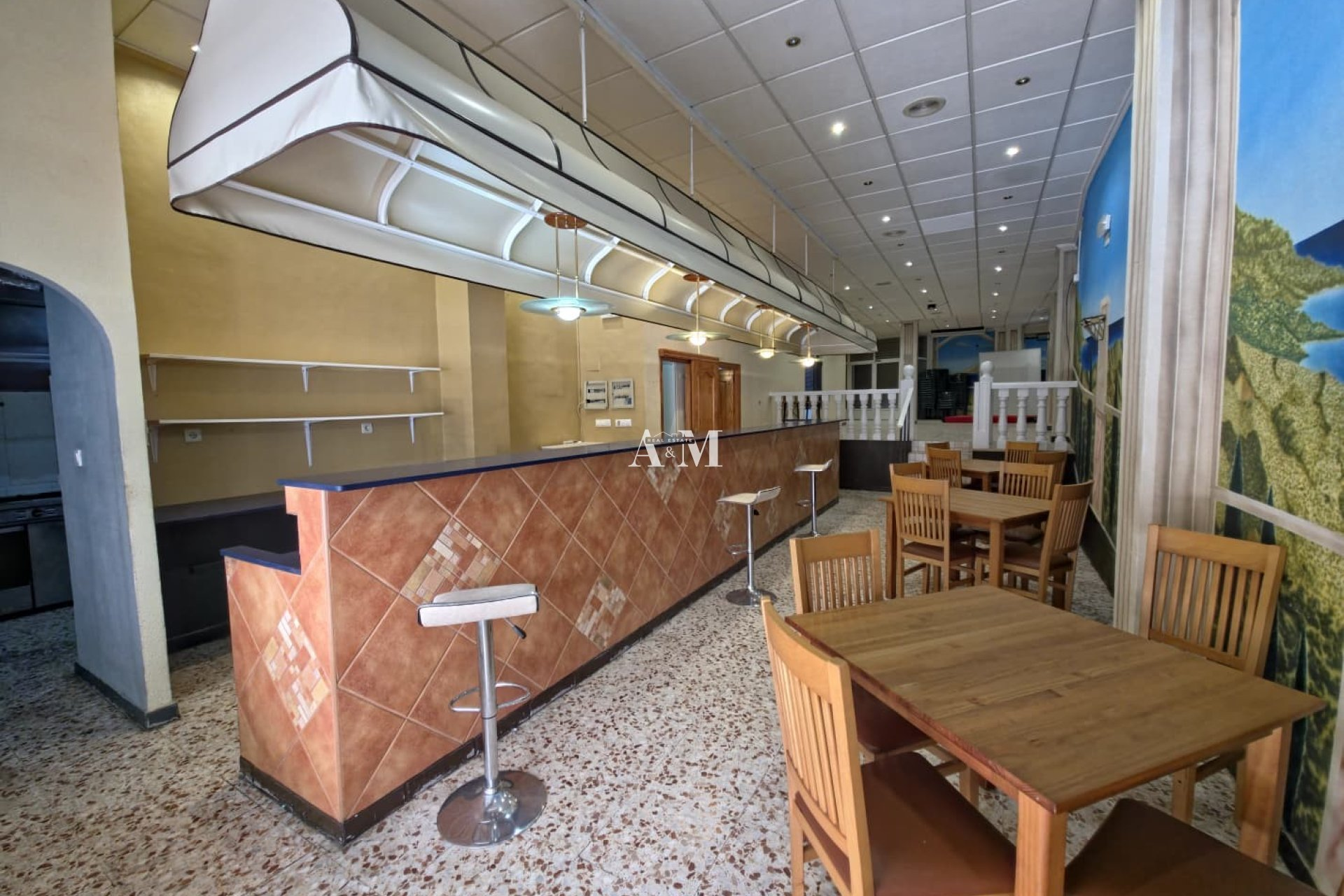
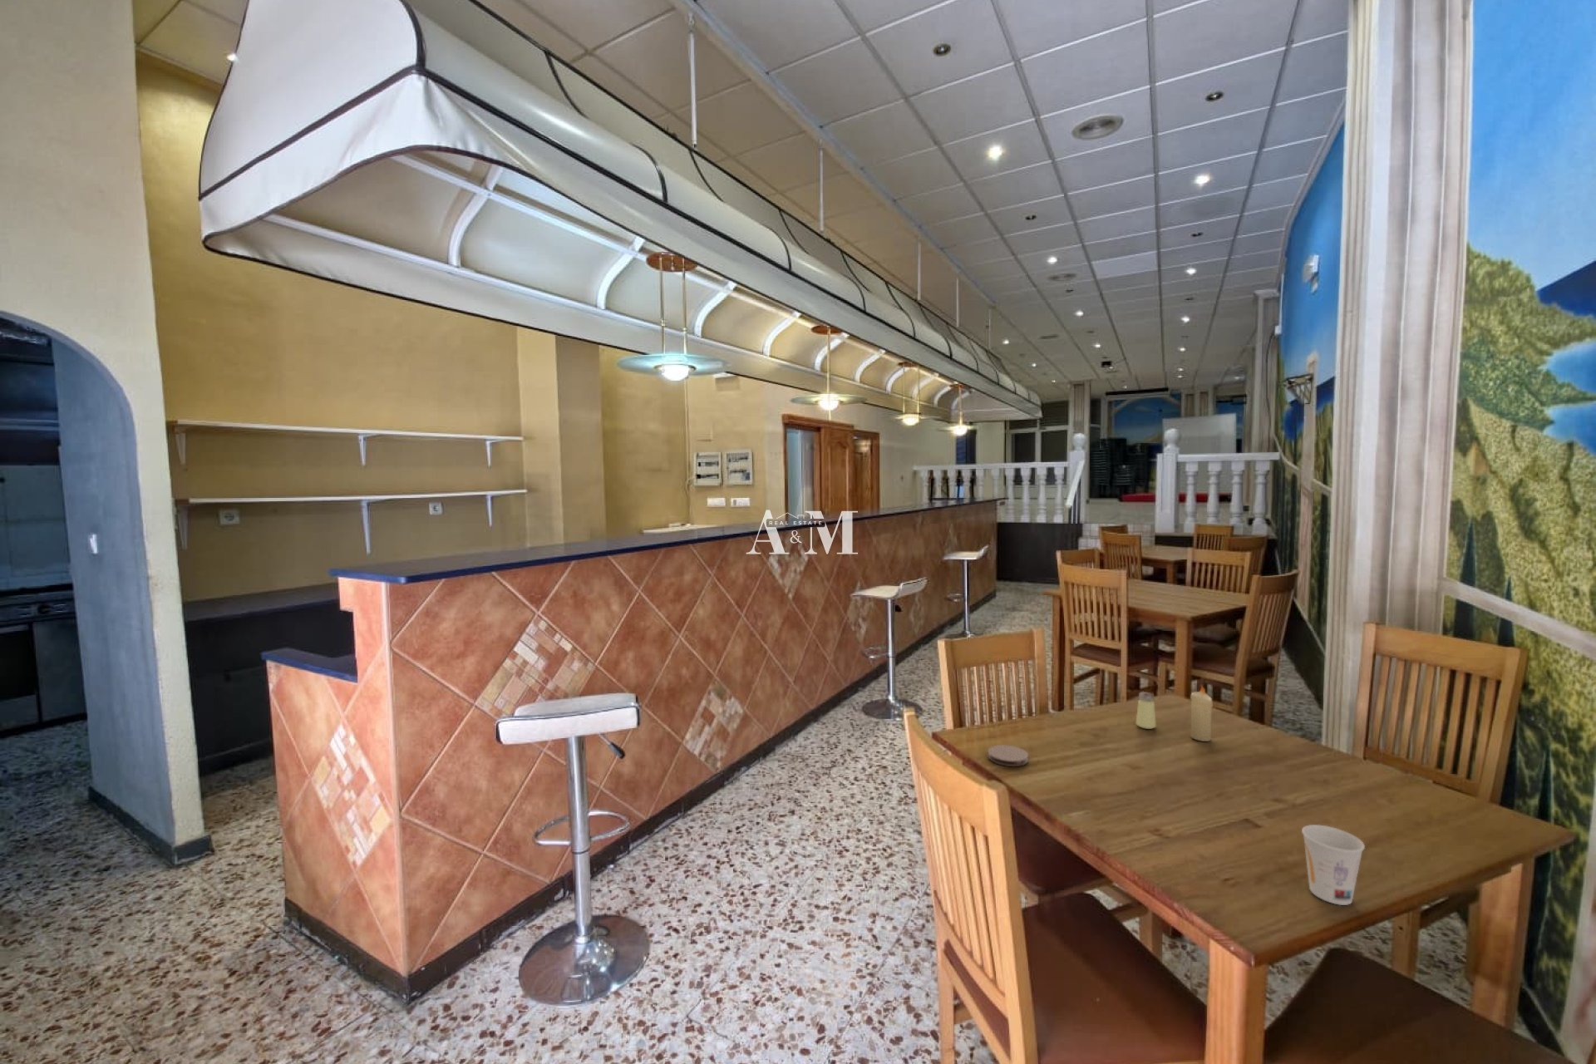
+ cup (1331, 866)
+ candle (1201, 710)
+ saltshaker (1146, 709)
+ coaster (1007, 755)
